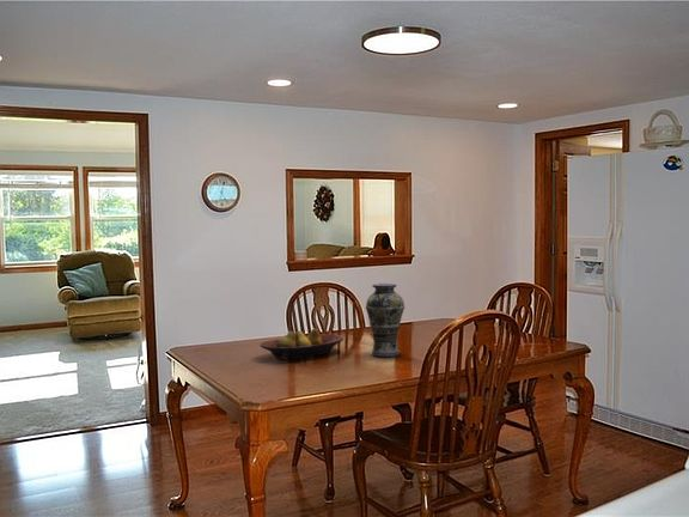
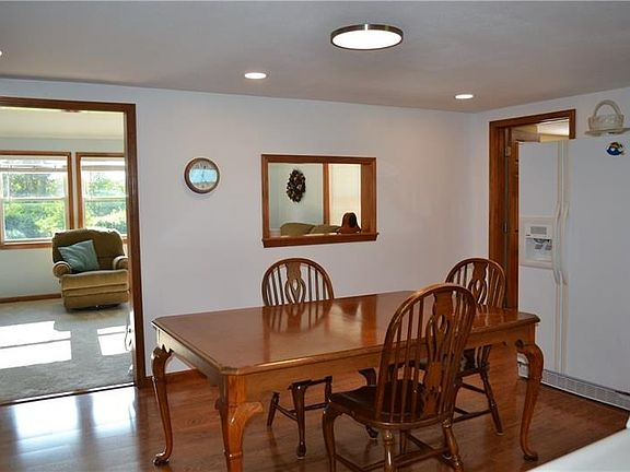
- vase (385, 318)
- fruit bowl (303, 341)
